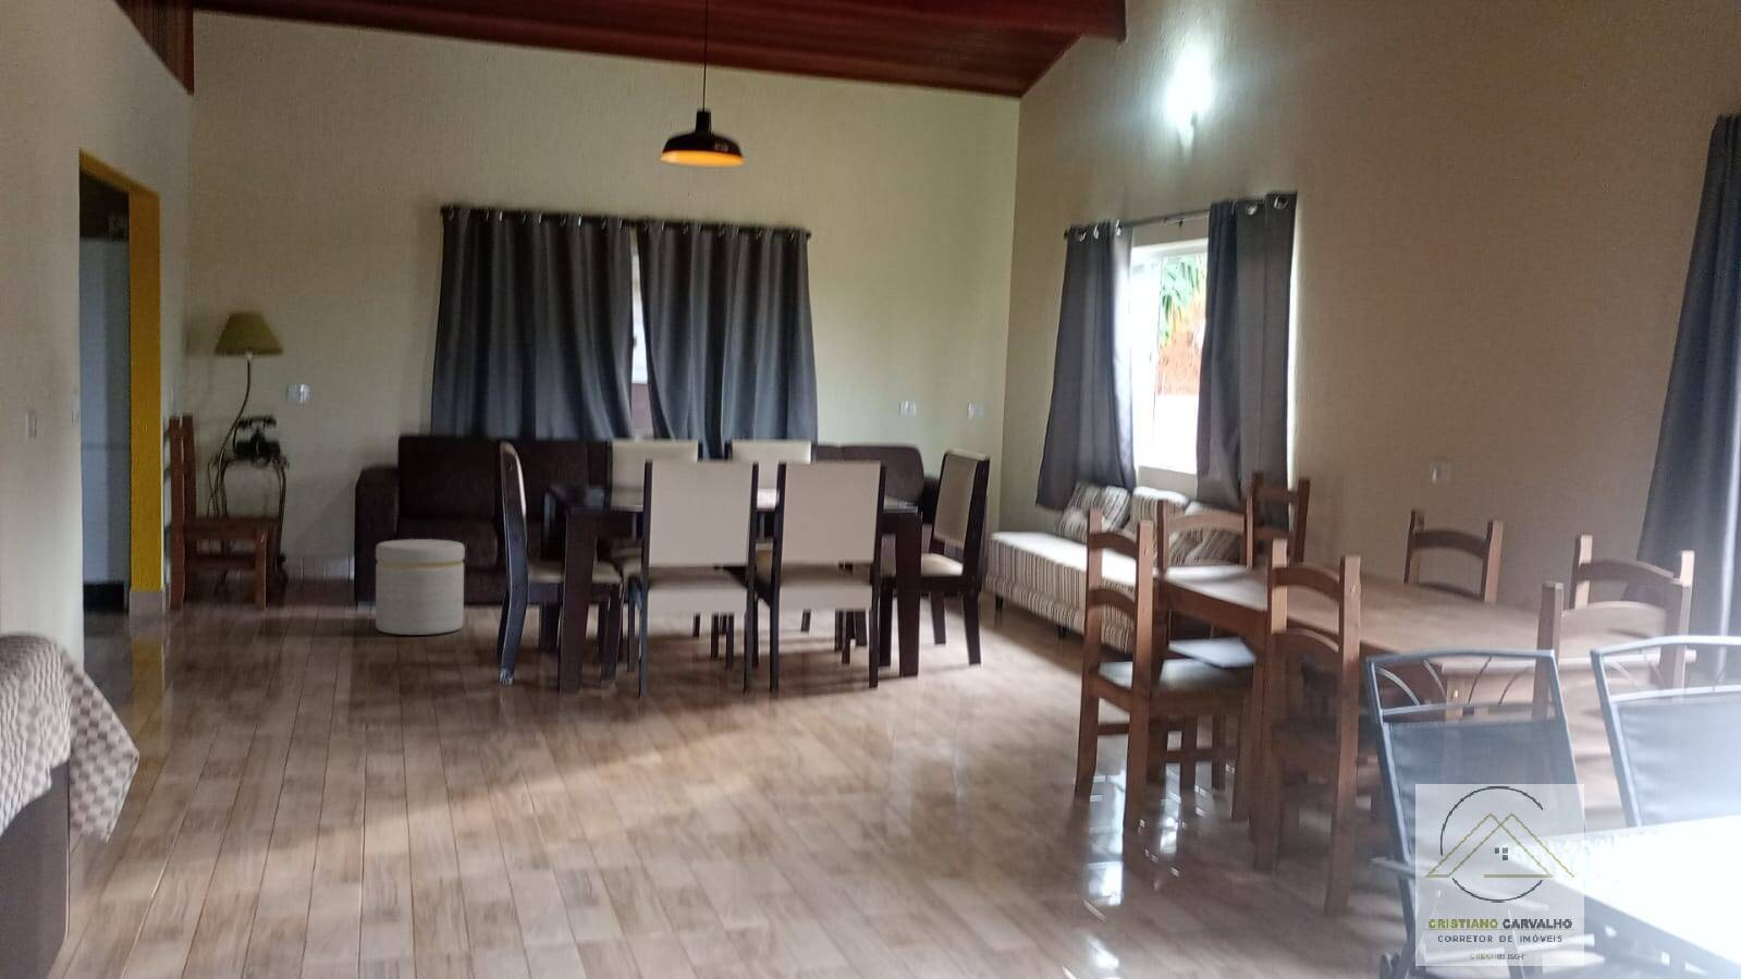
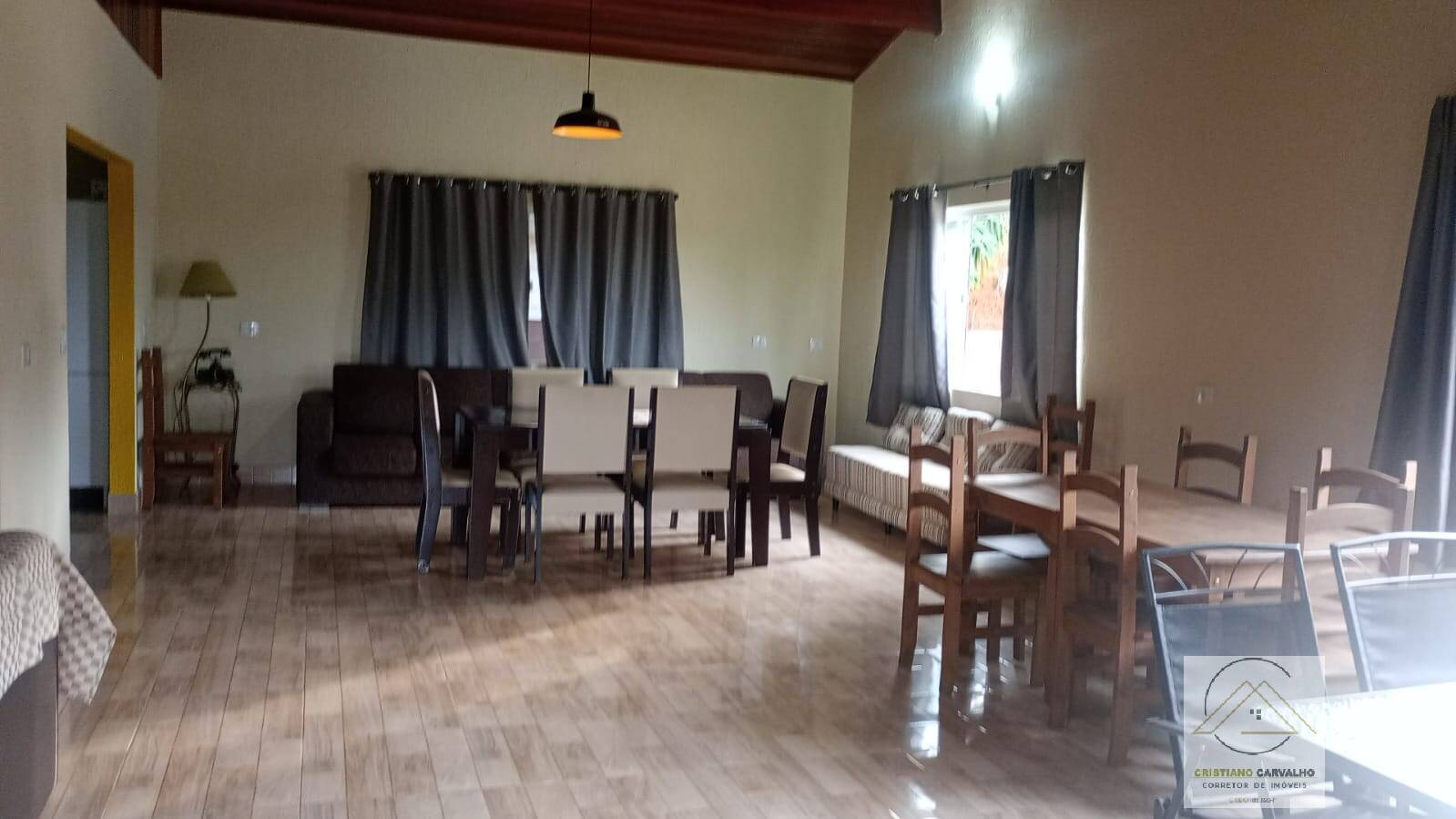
- ottoman (420, 585)
